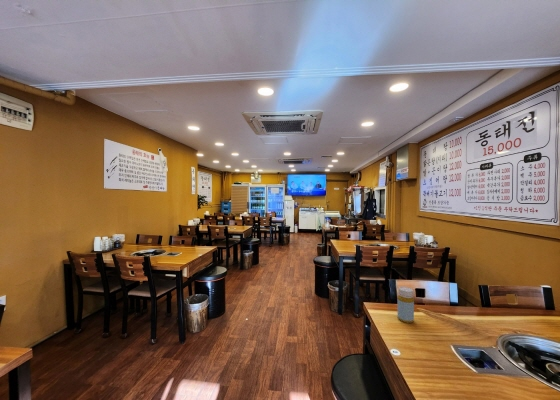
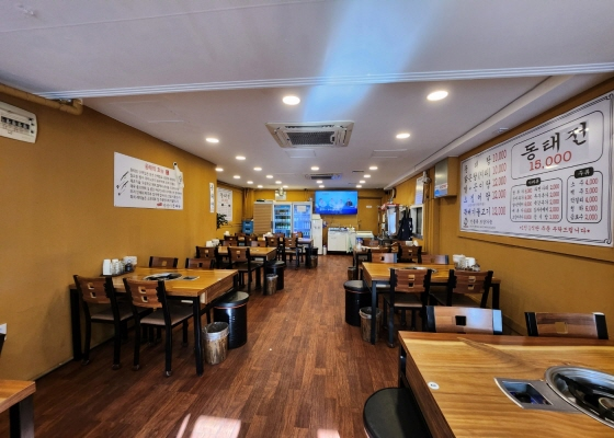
- bottle (405, 304)
